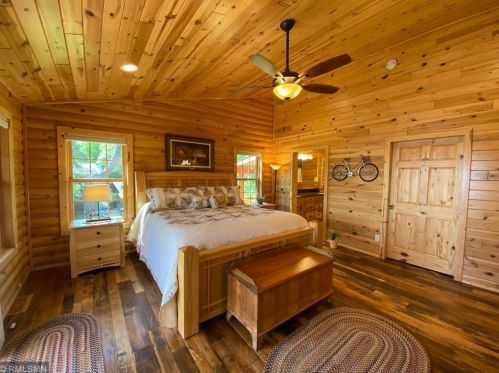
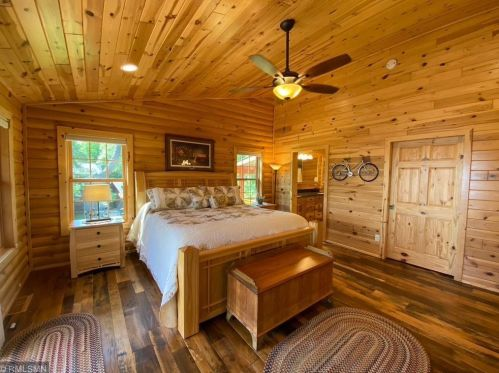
- potted plant (334, 239)
